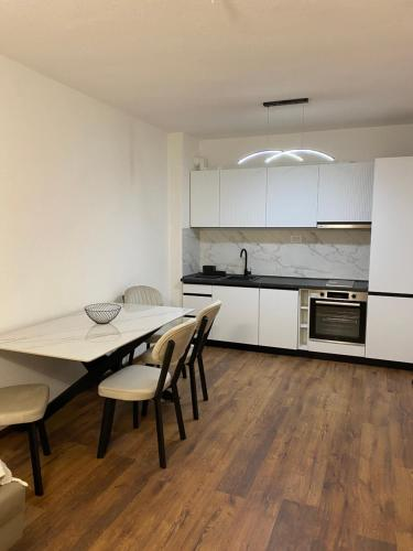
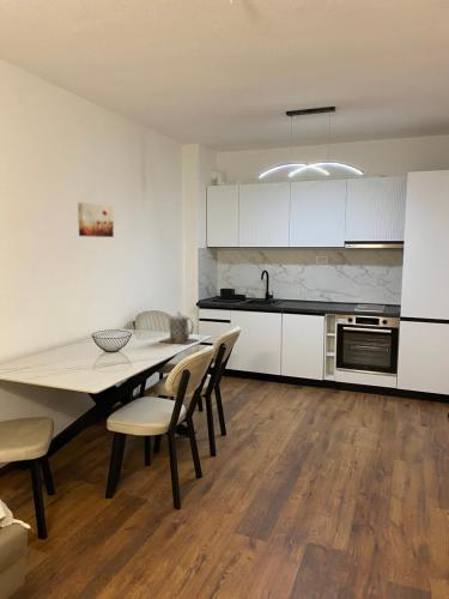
+ wall art (96, 220)
+ teapot (178, 326)
